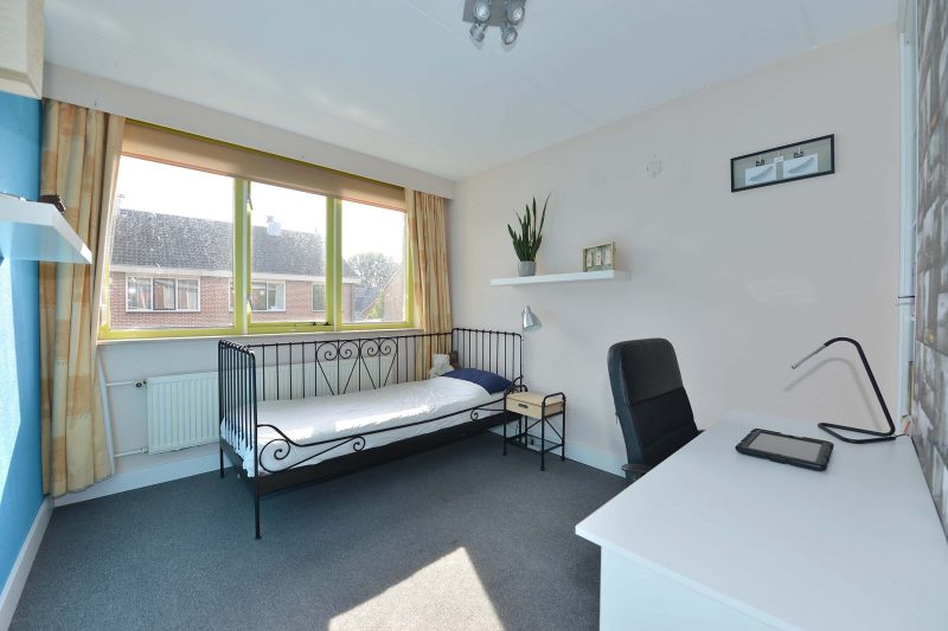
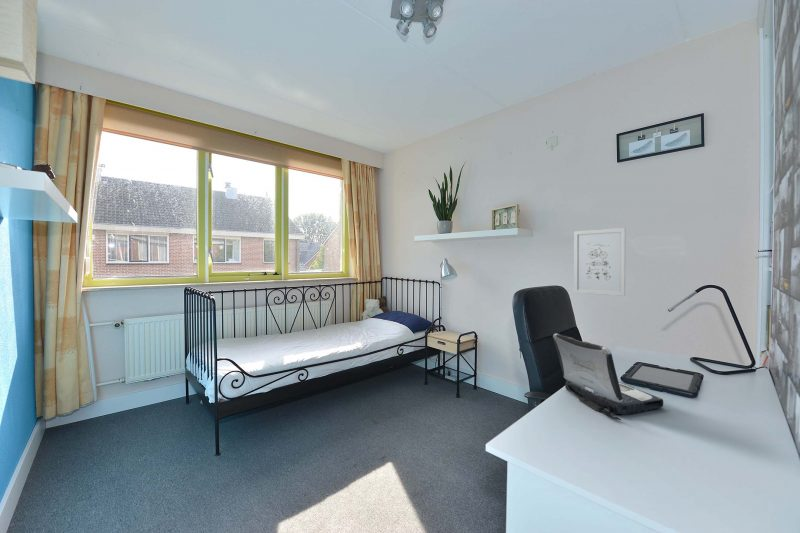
+ laptop (604, 368)
+ wall art (598, 262)
